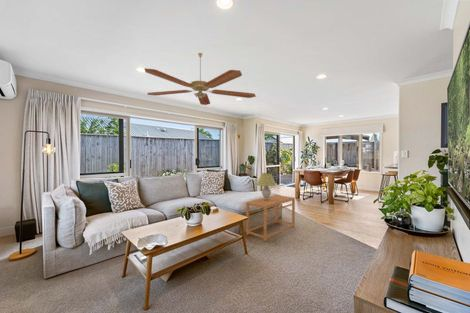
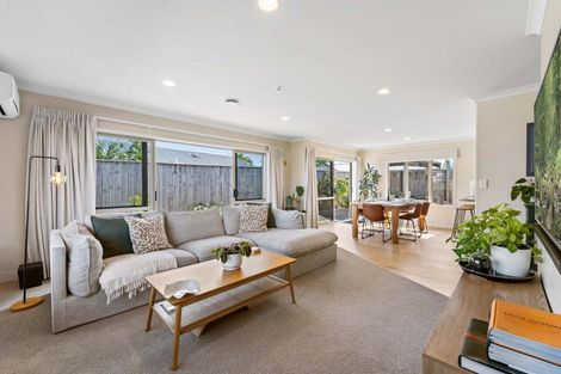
- side table (269, 212)
- ceiling fan (200, 77)
- table lamp (266, 186)
